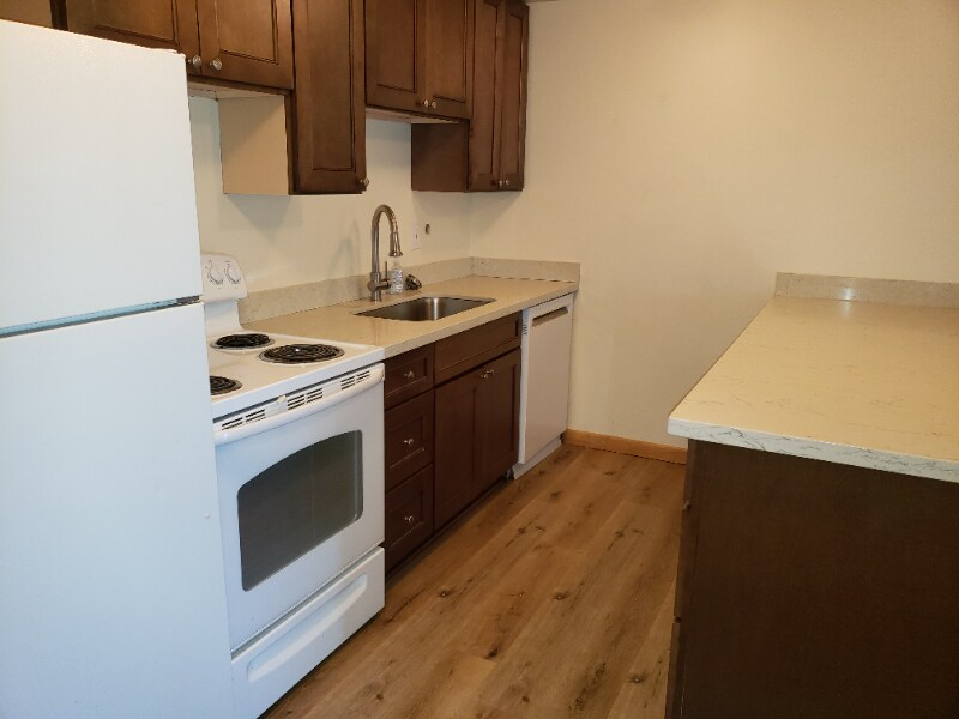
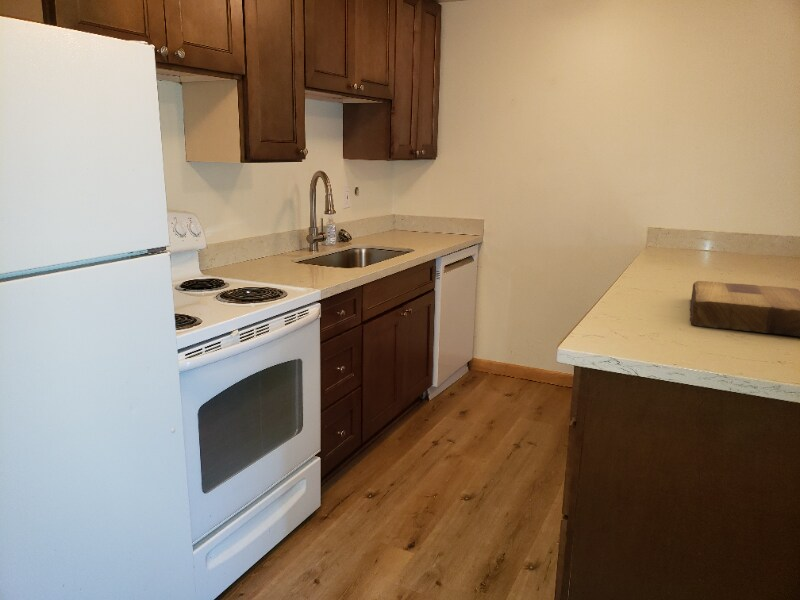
+ cutting board (748, 304)
